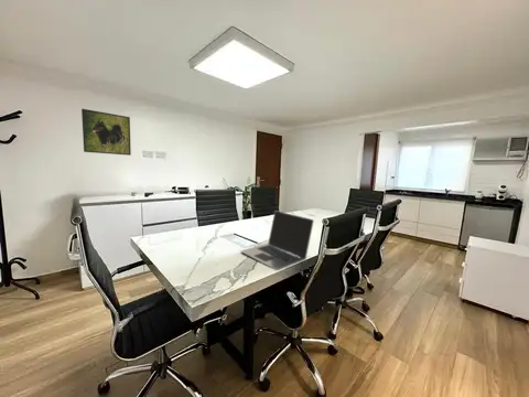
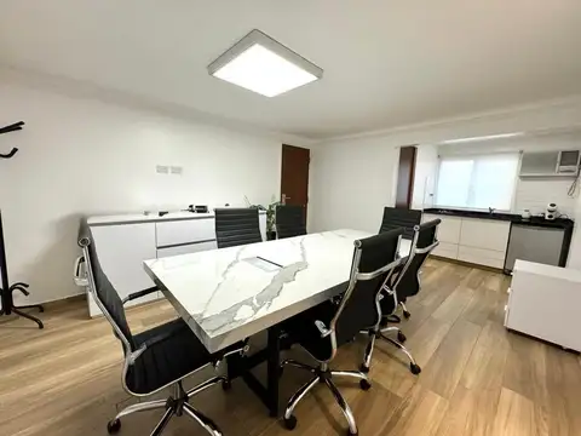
- laptop (276, 236)
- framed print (107, 133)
